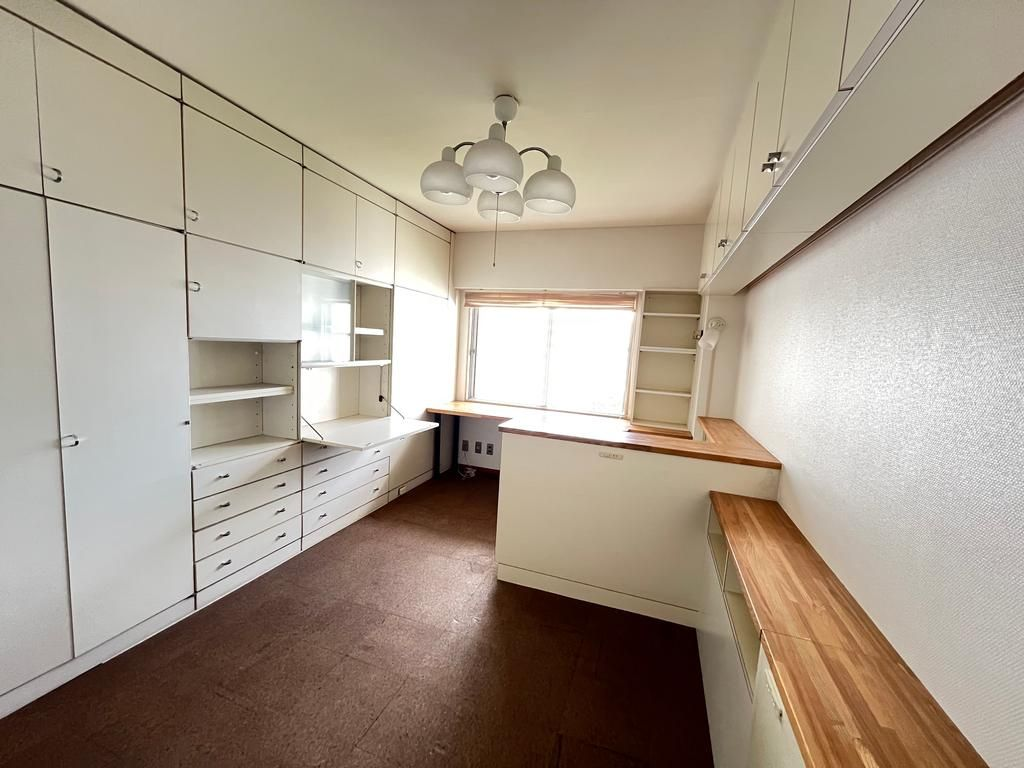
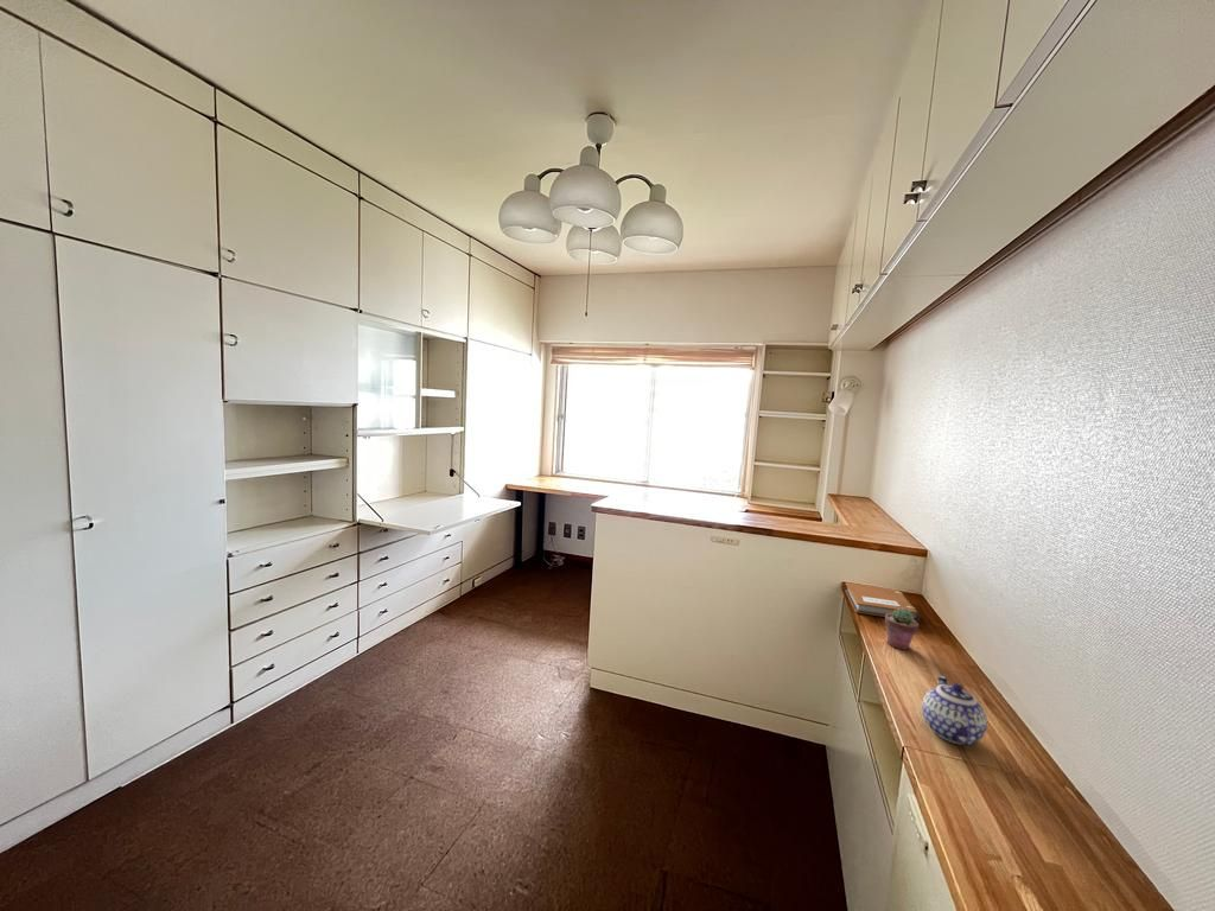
+ teapot (954, 708)
+ potted succulent (901, 626)
+ notebook (880, 600)
